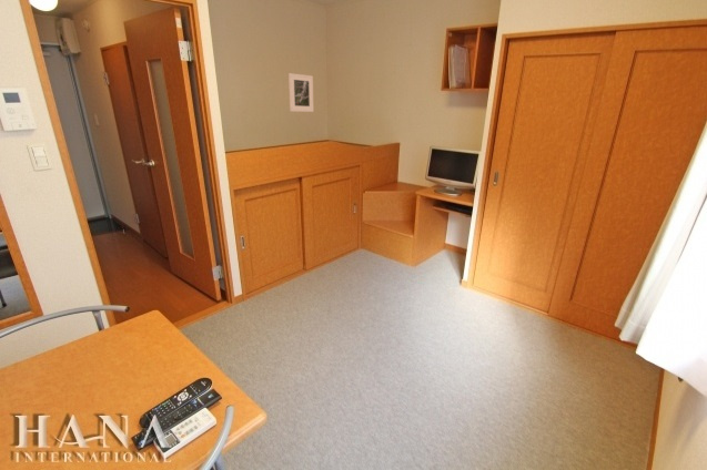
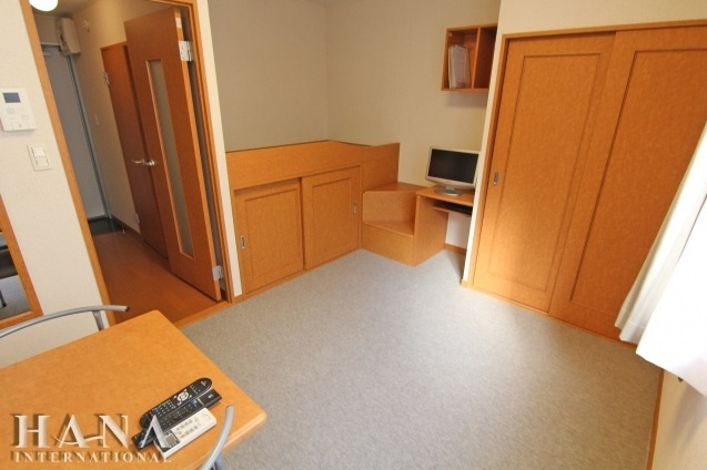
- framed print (301, 93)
